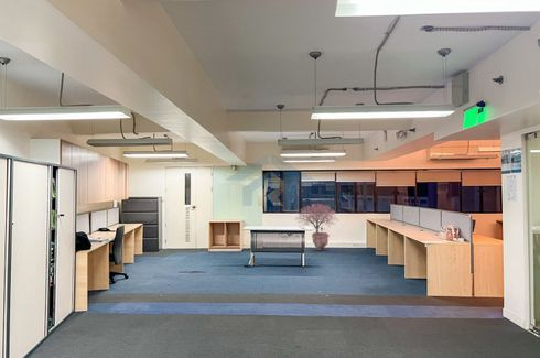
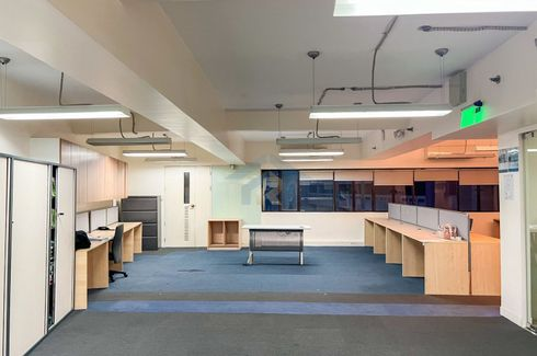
- potted tree (316, 226)
